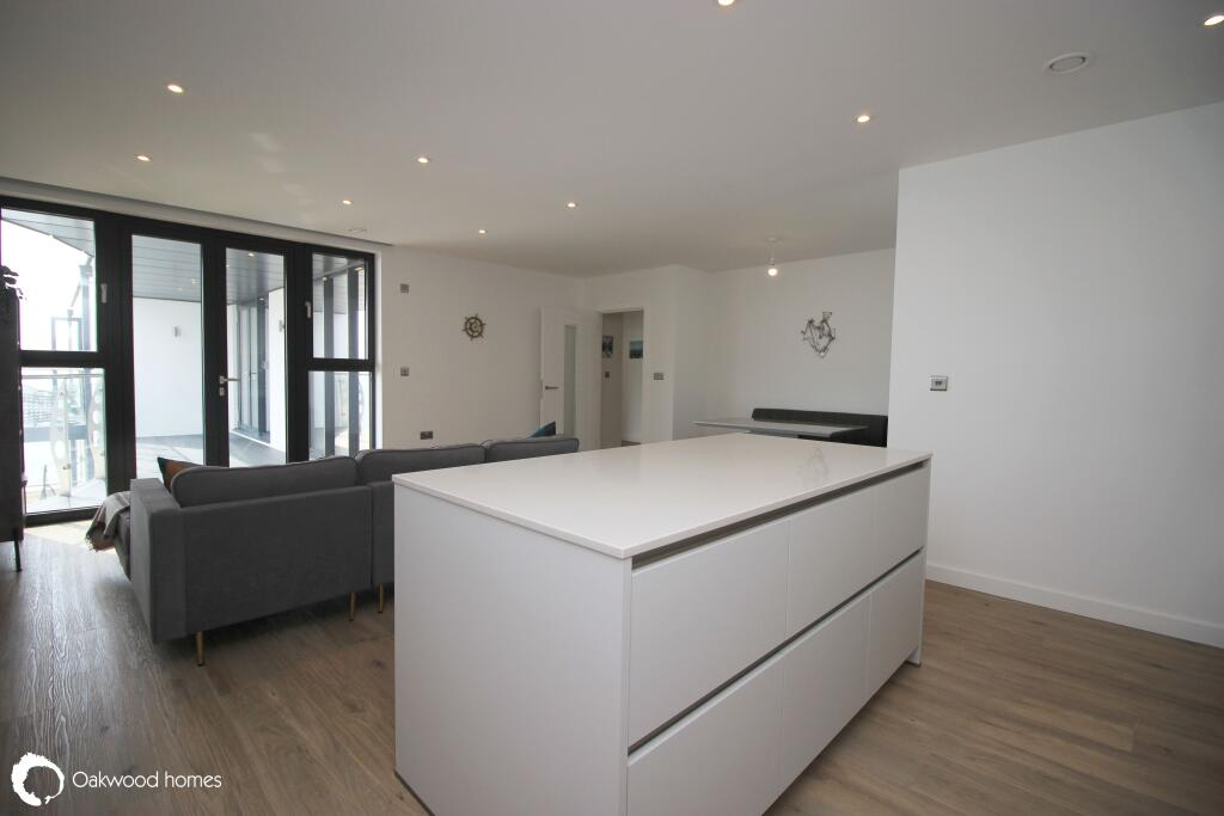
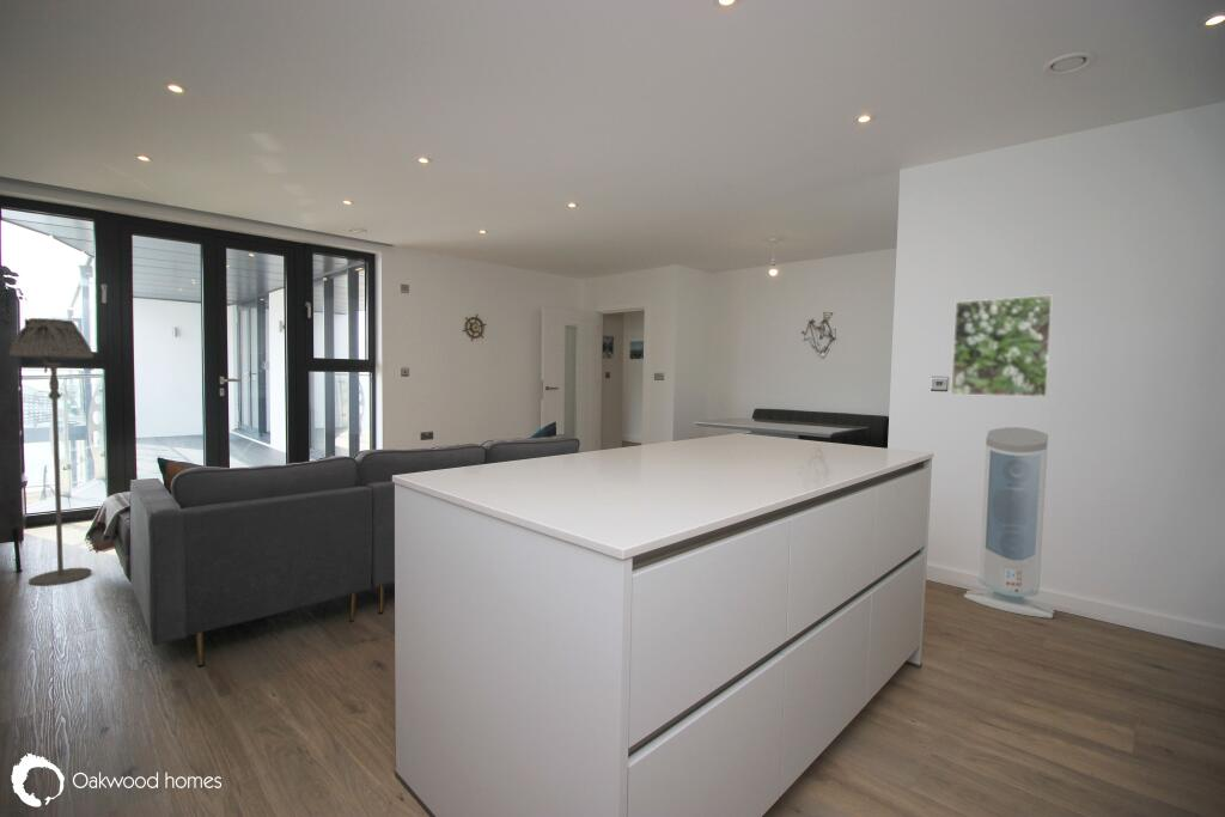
+ air purifier (1012, 517)
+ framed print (999, 347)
+ floor lamp (55, 450)
